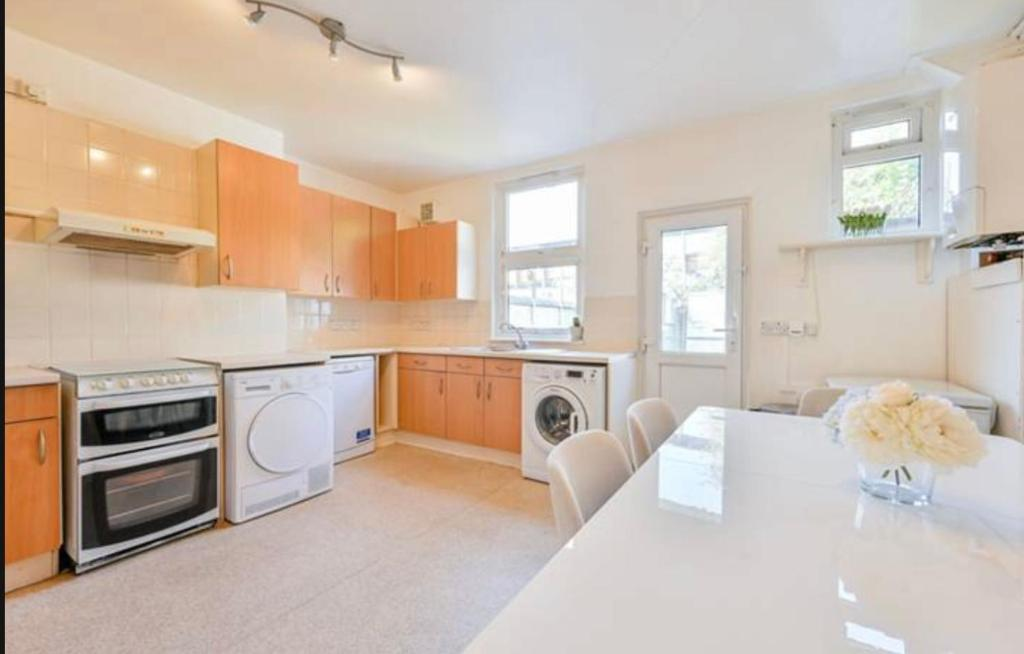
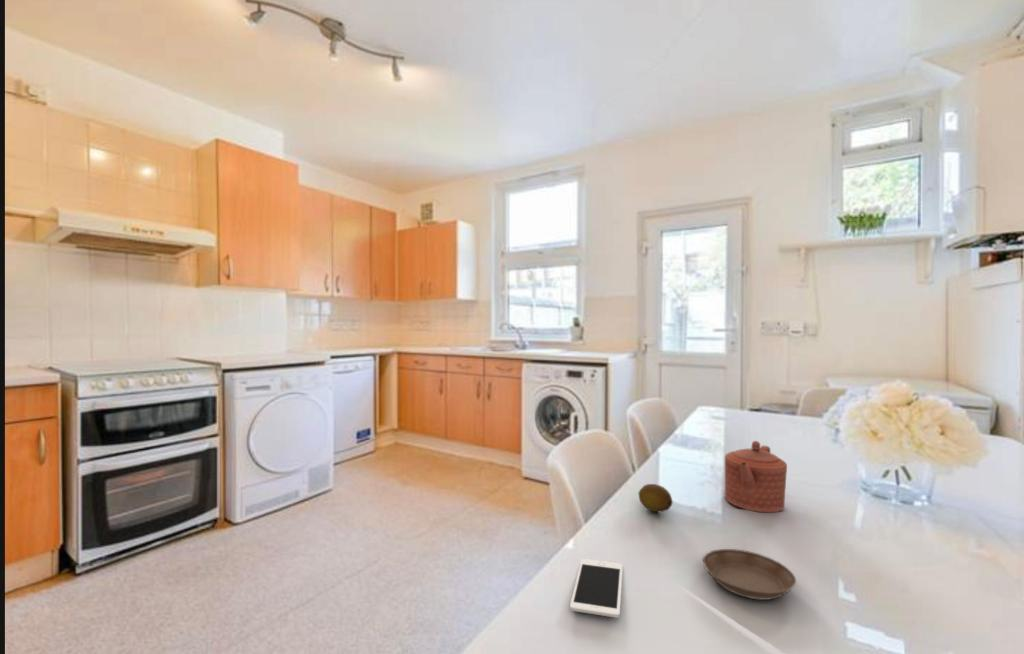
+ cell phone (598, 585)
+ teapot (754, 471)
+ fruit (654, 497)
+ saucer (747, 575)
